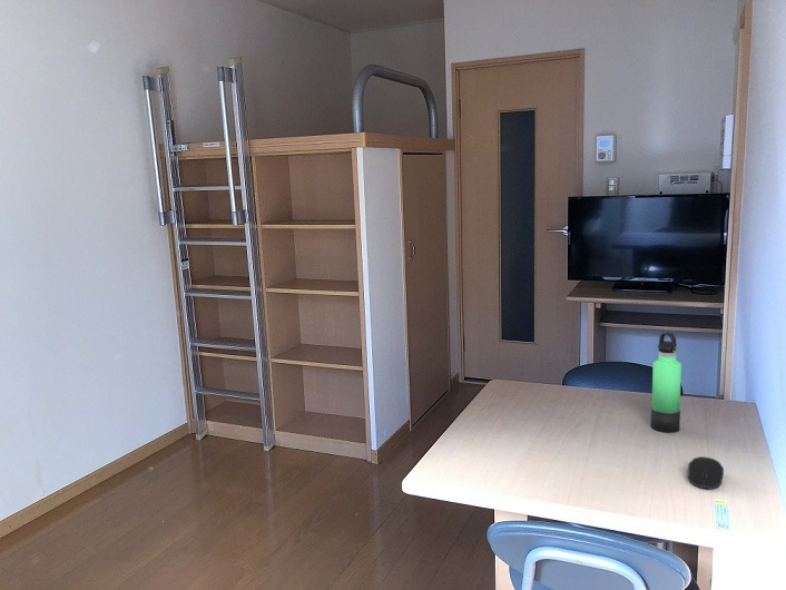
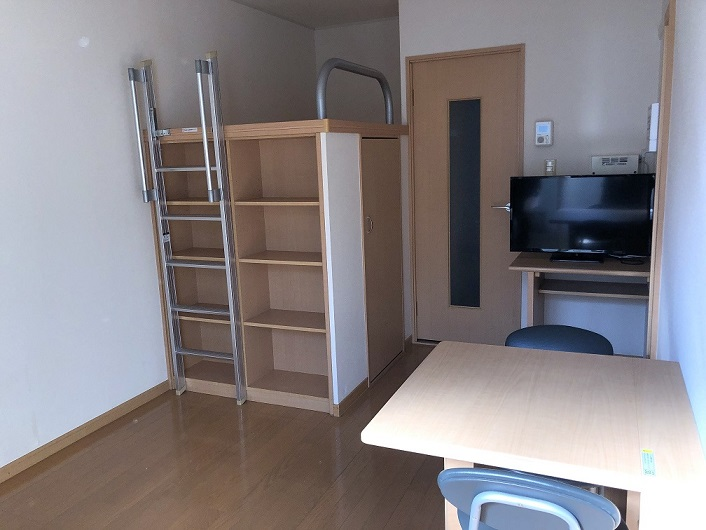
- thermos bottle (666, 381)
- computer mouse (705, 470)
